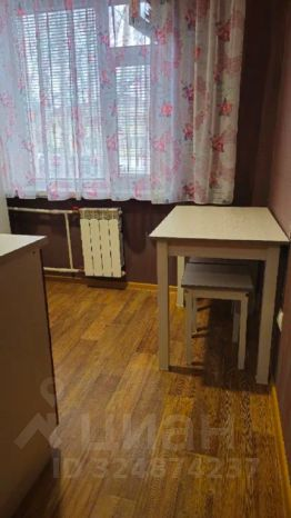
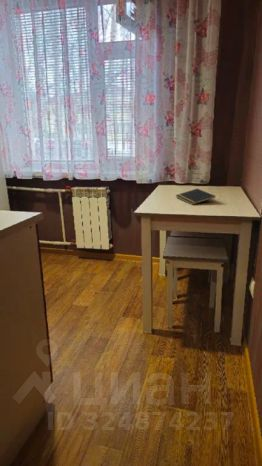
+ notepad (194, 196)
